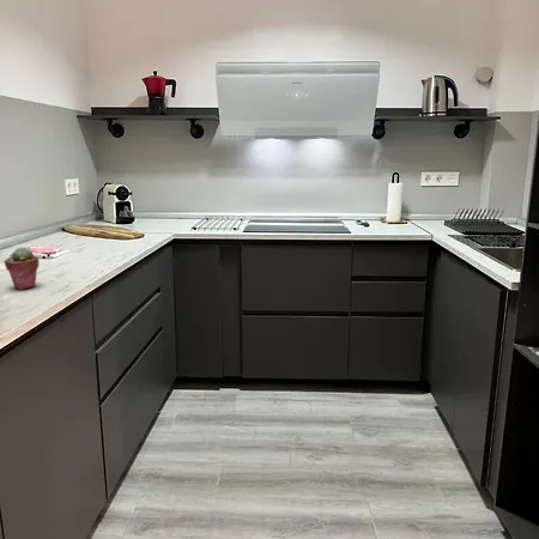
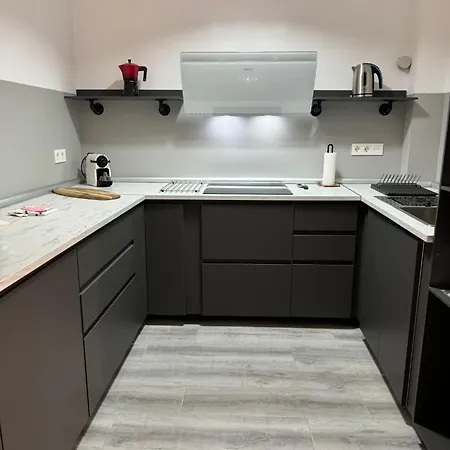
- potted succulent (22, 266)
